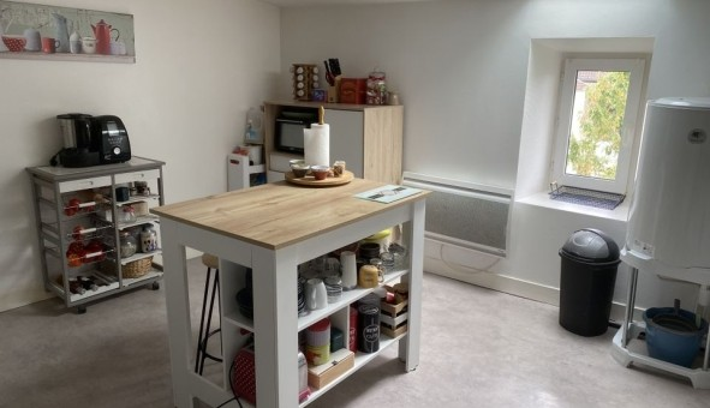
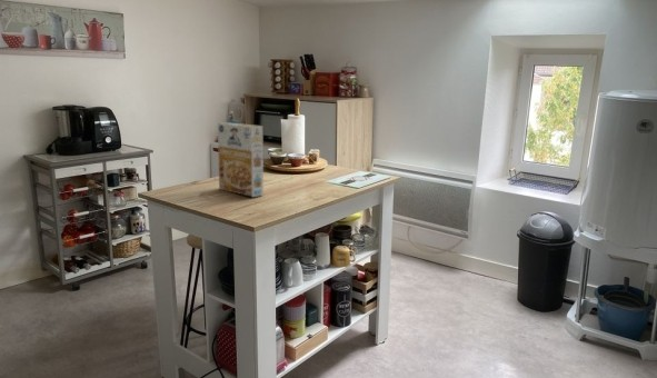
+ cereal box (240, 158)
